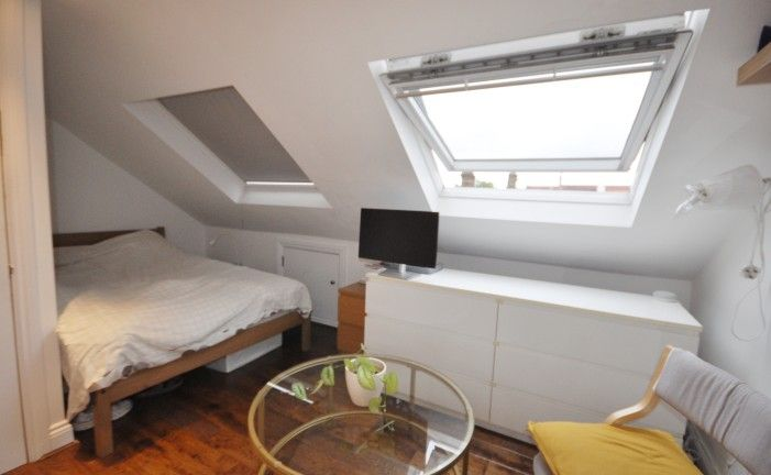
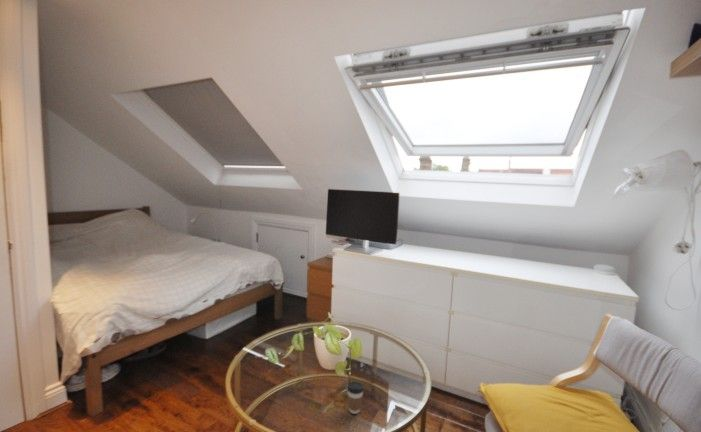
+ coffee cup (355, 397)
